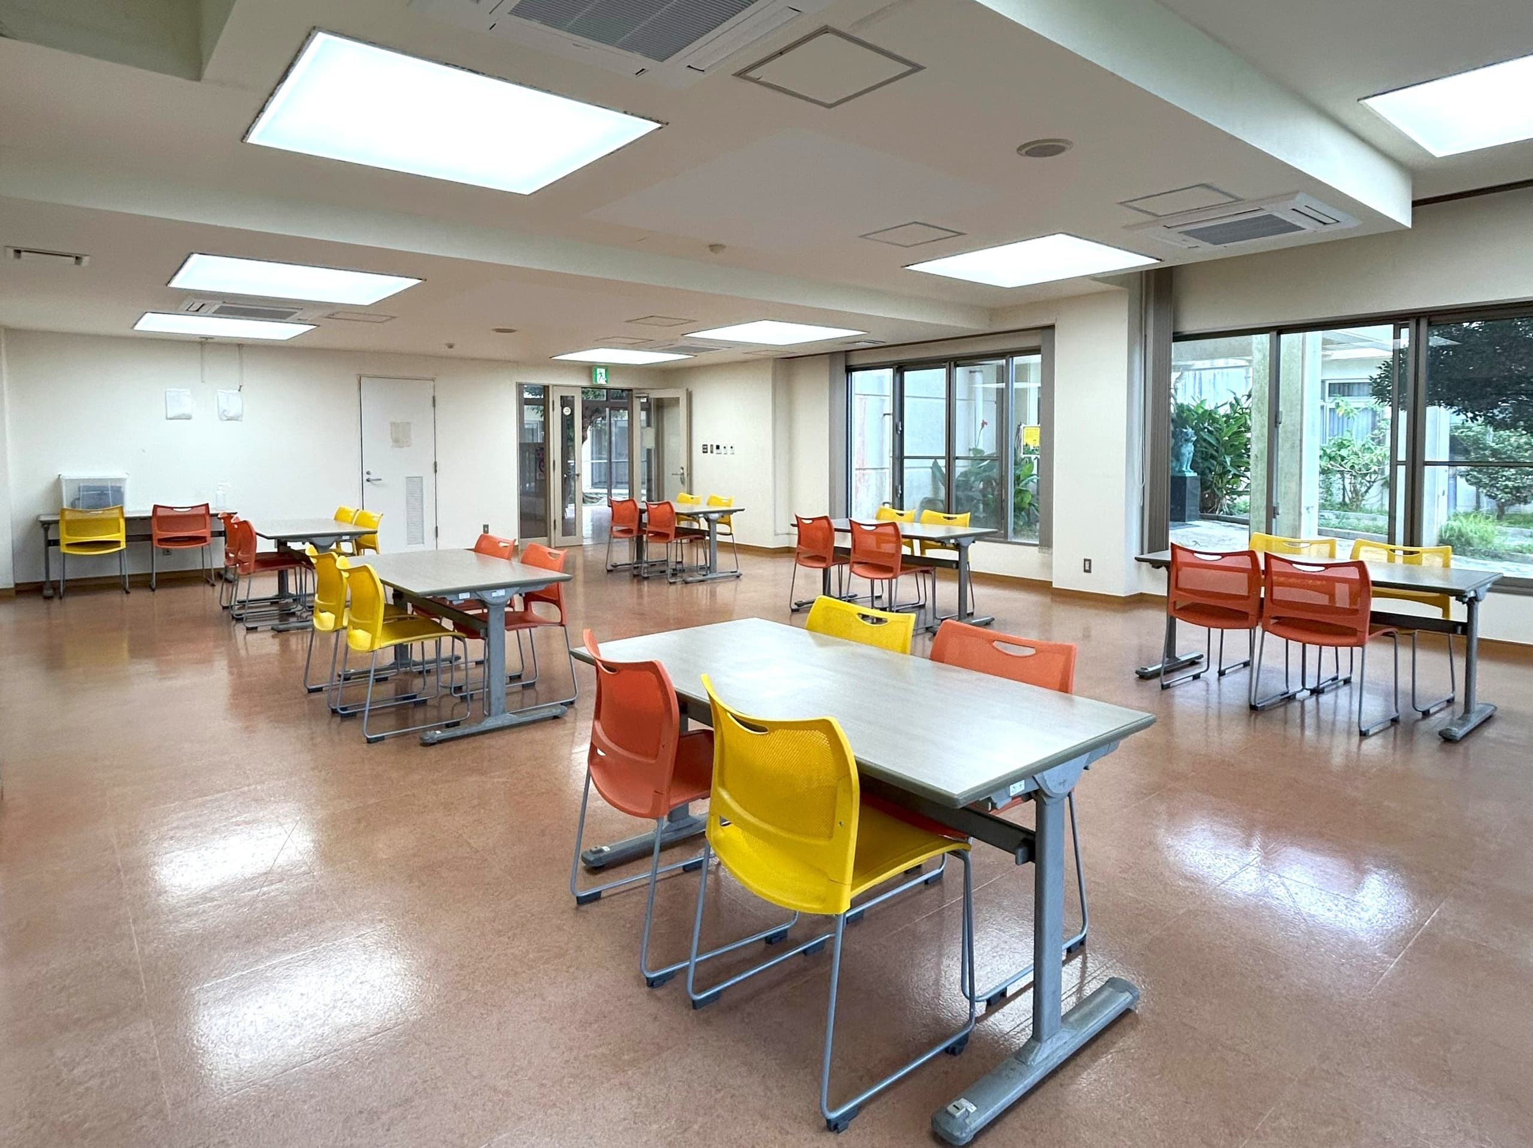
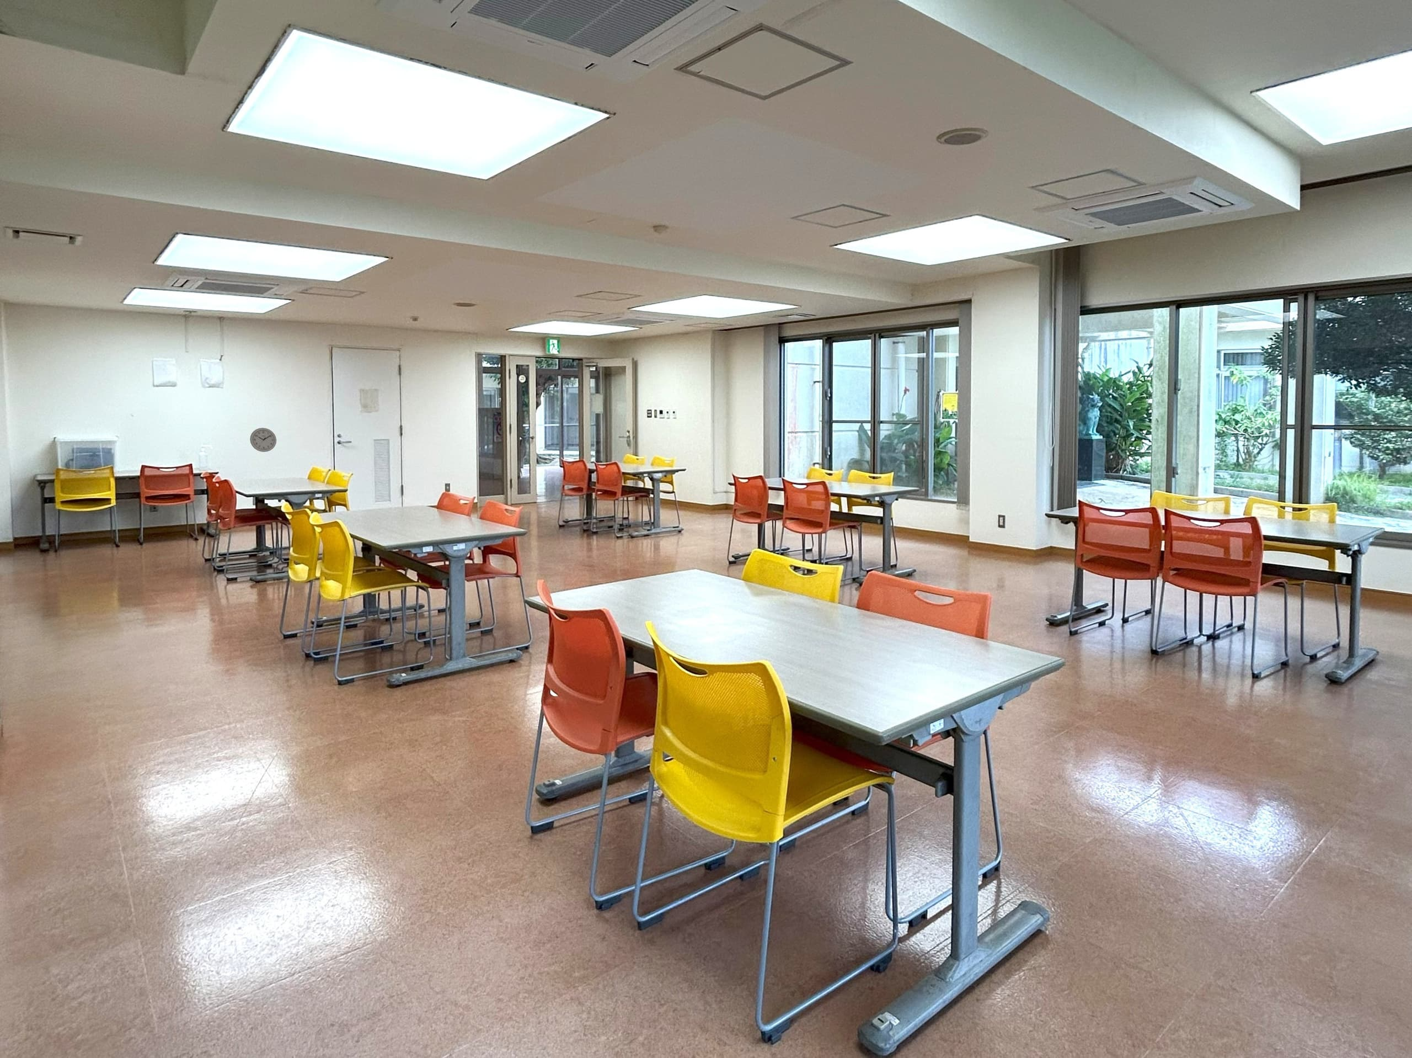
+ wall clock (263, 440)
